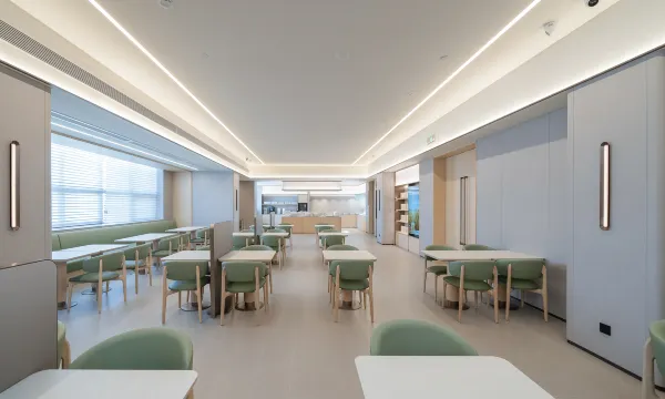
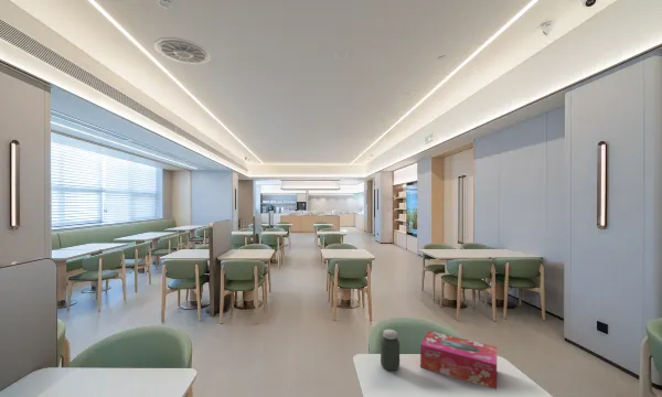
+ ceiling vent (183, 53)
+ tissue box (458, 356)
+ jar (389, 348)
